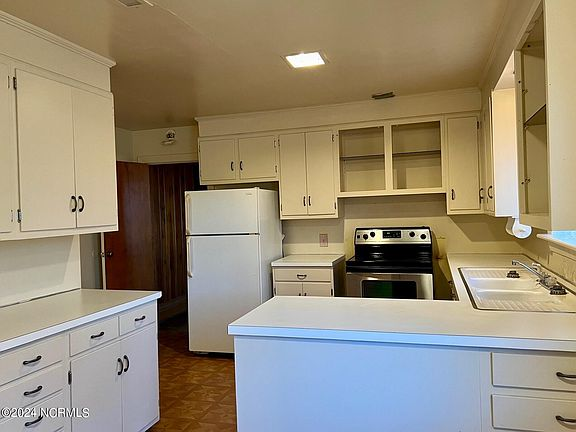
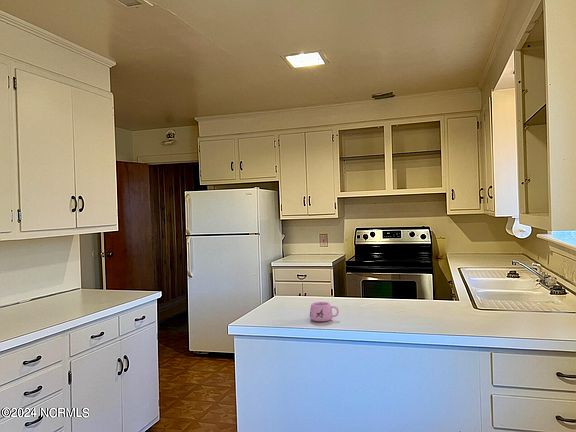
+ mug (324, 311)
